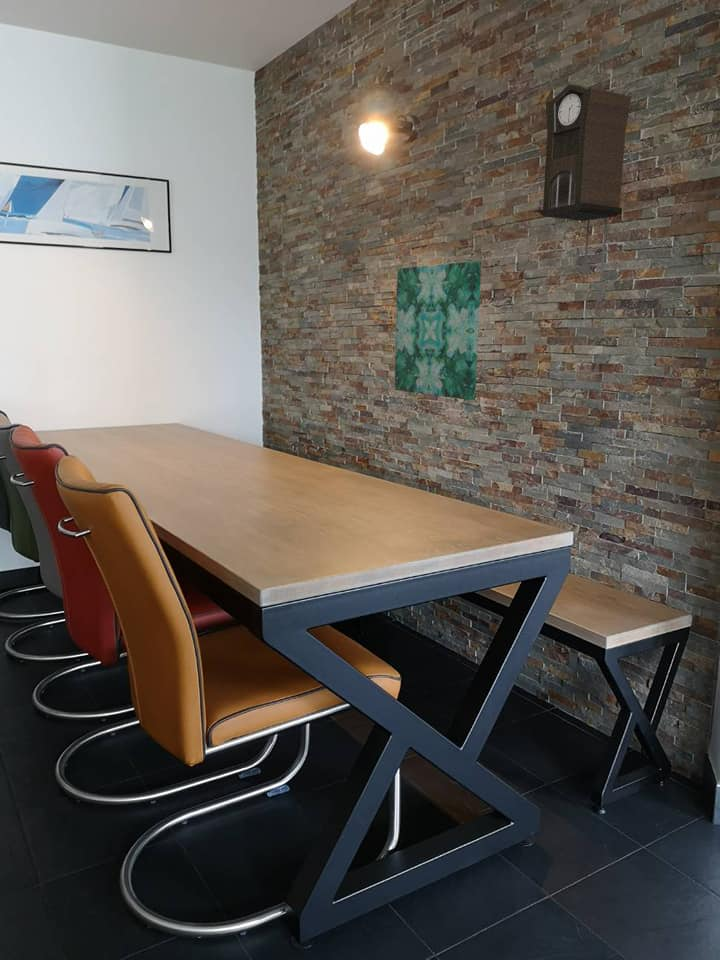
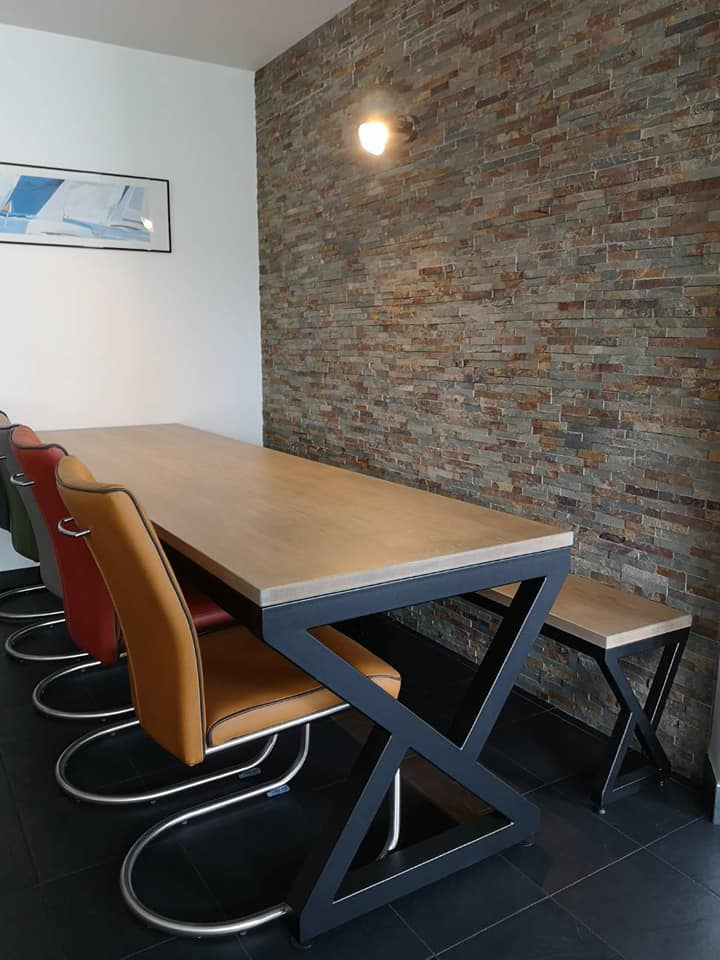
- wall art (434, 330)
- pendulum clock (581, 197)
